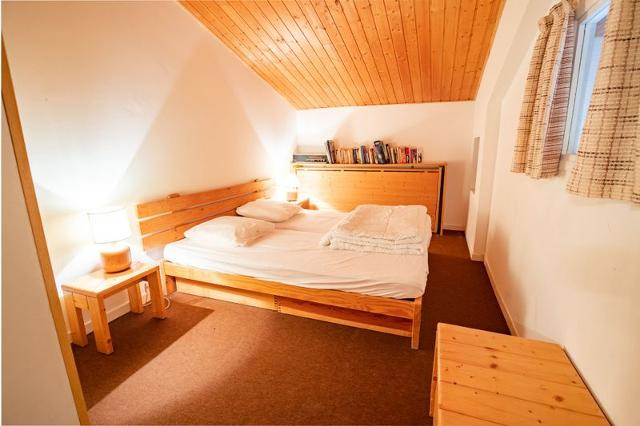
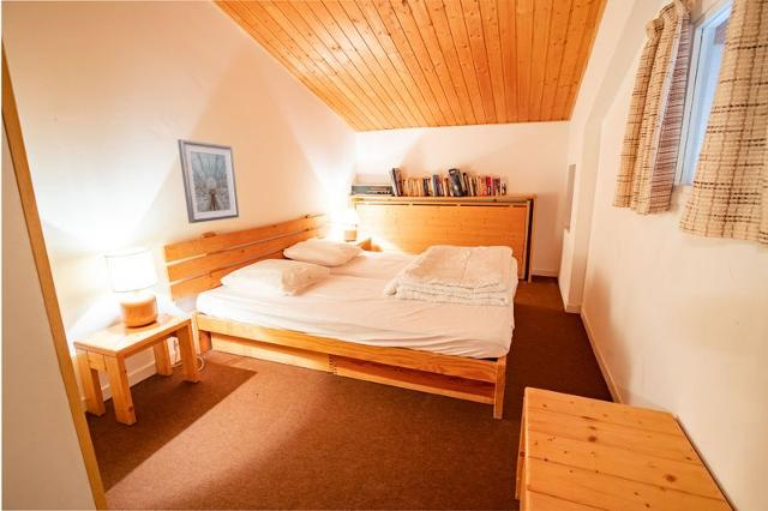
+ picture frame (211, 182)
